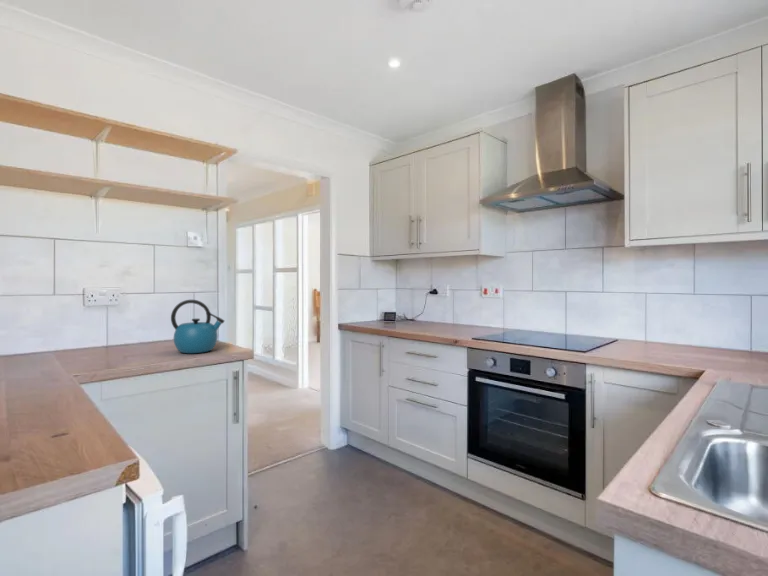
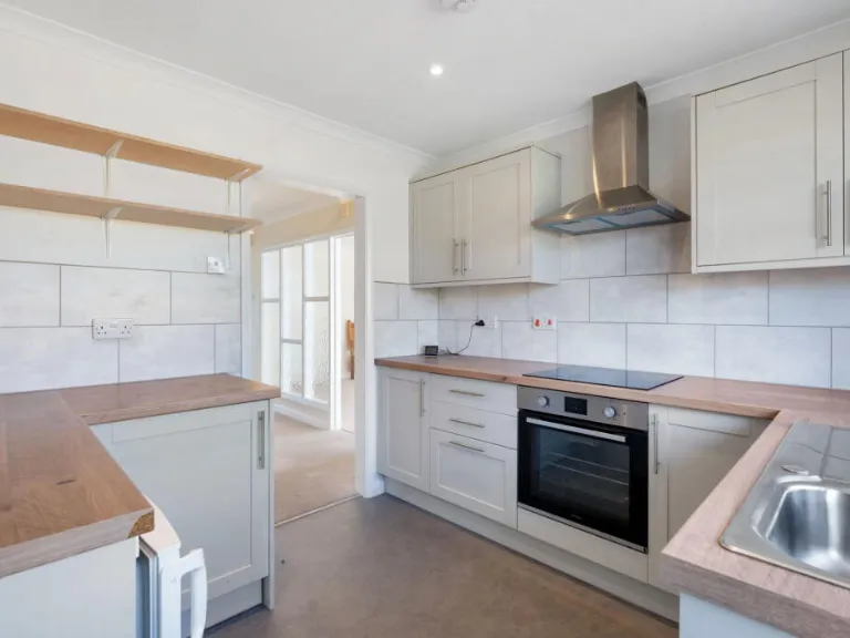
- kettle (198, 325)
